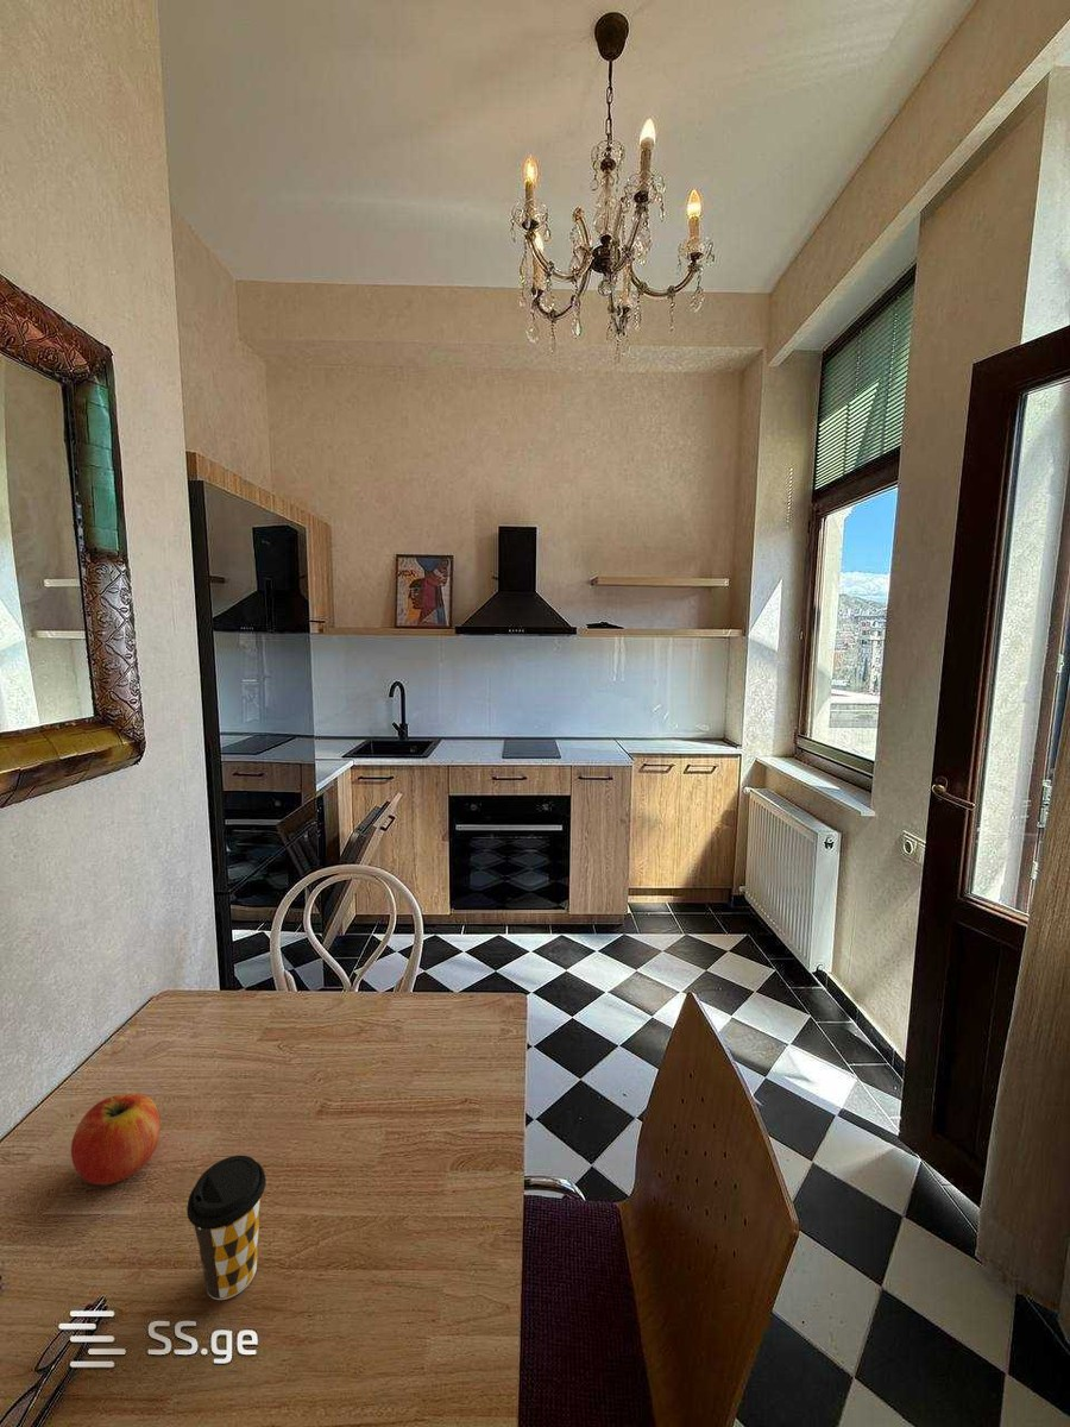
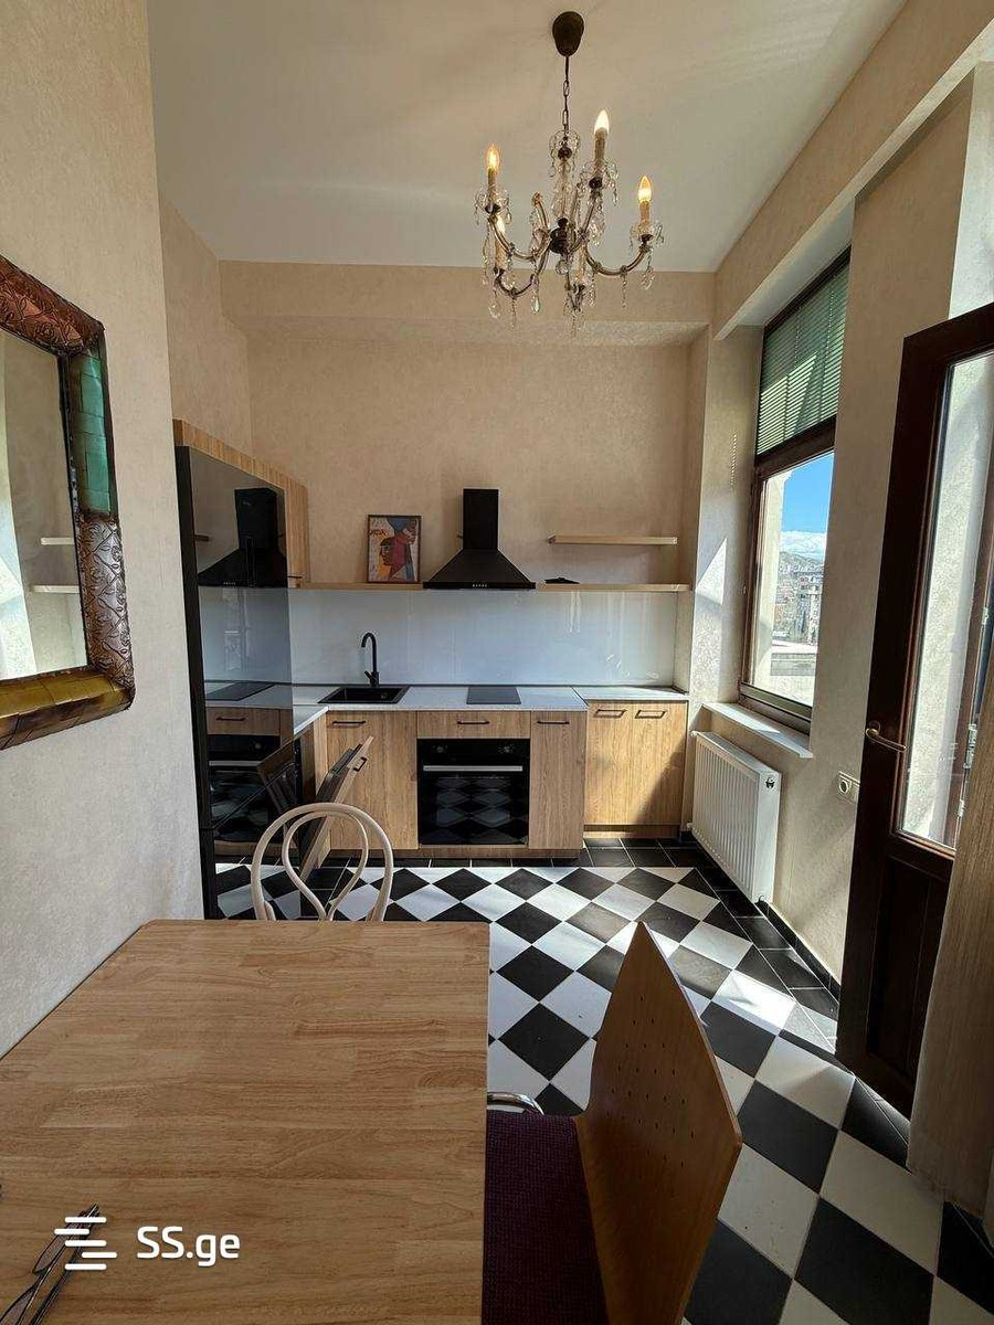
- fruit (118, 1133)
- coffee cup (229, 1227)
